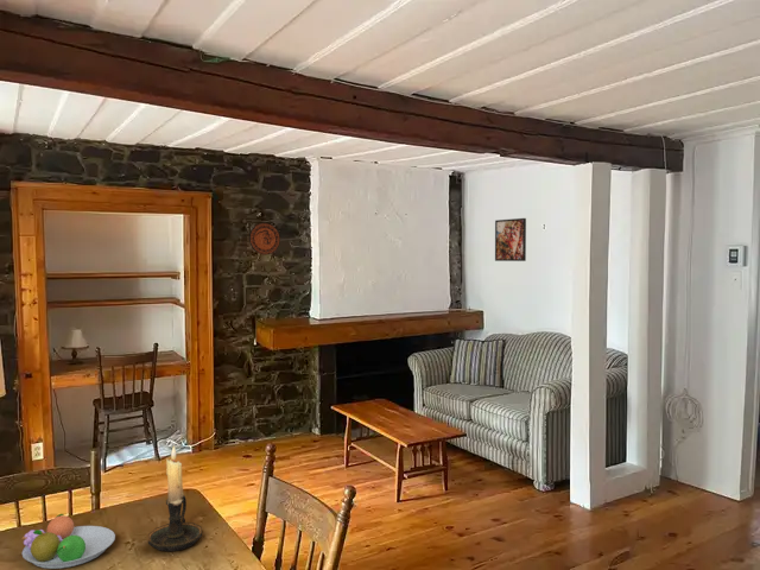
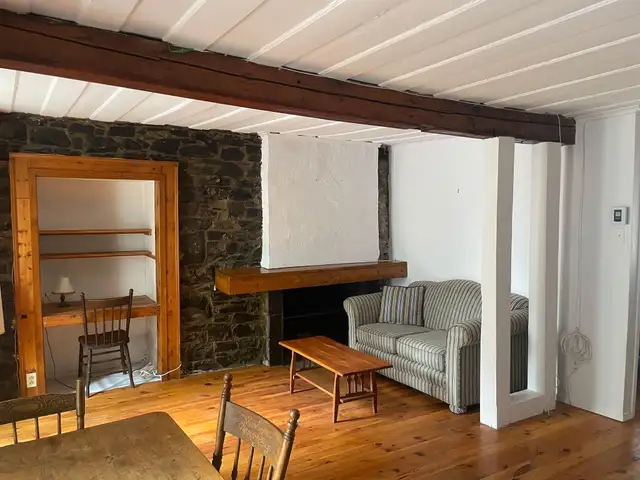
- candle holder (176, 489)
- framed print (509, 240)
- decorative plate (264, 239)
- fruit bowl (68, 537)
